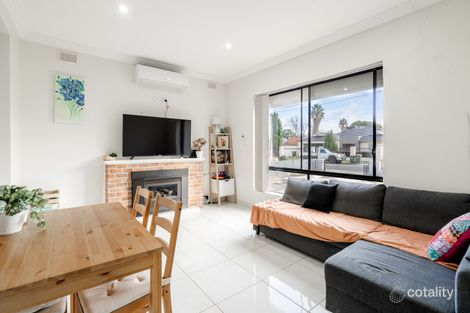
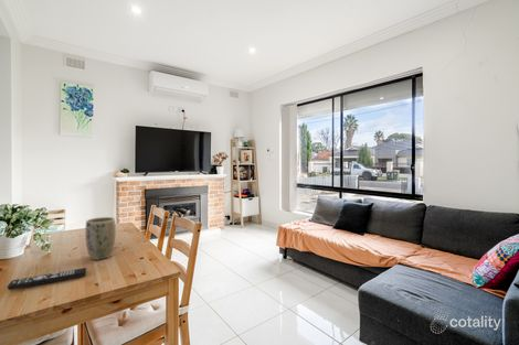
+ plant pot (100, 238)
+ remote control (50, 278)
